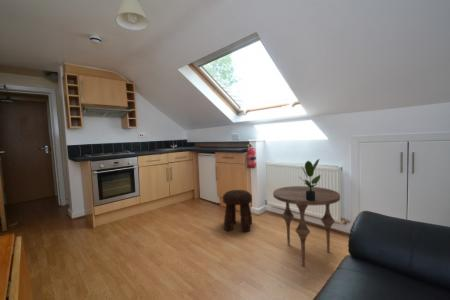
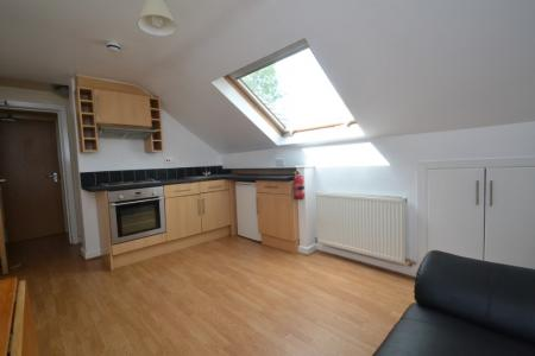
- stool (235, 209)
- potted plant (311, 178)
- side table (305, 223)
